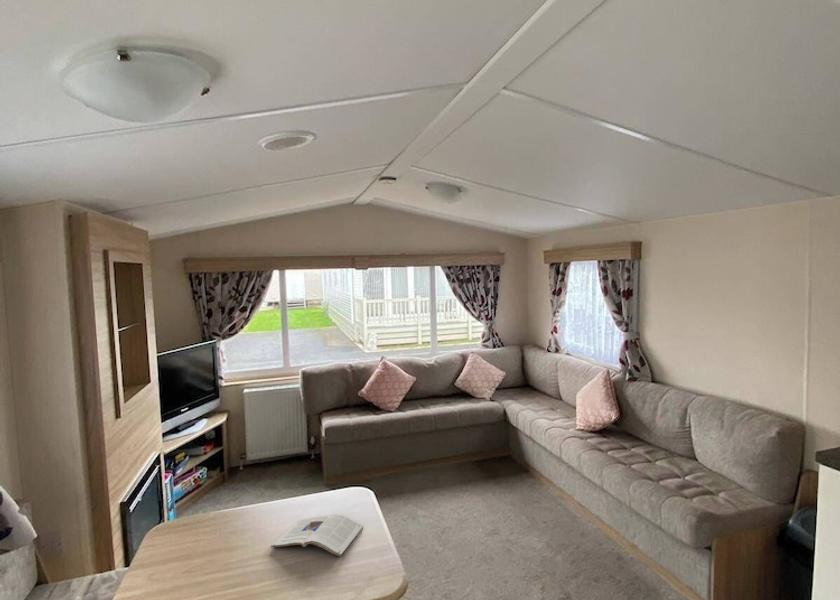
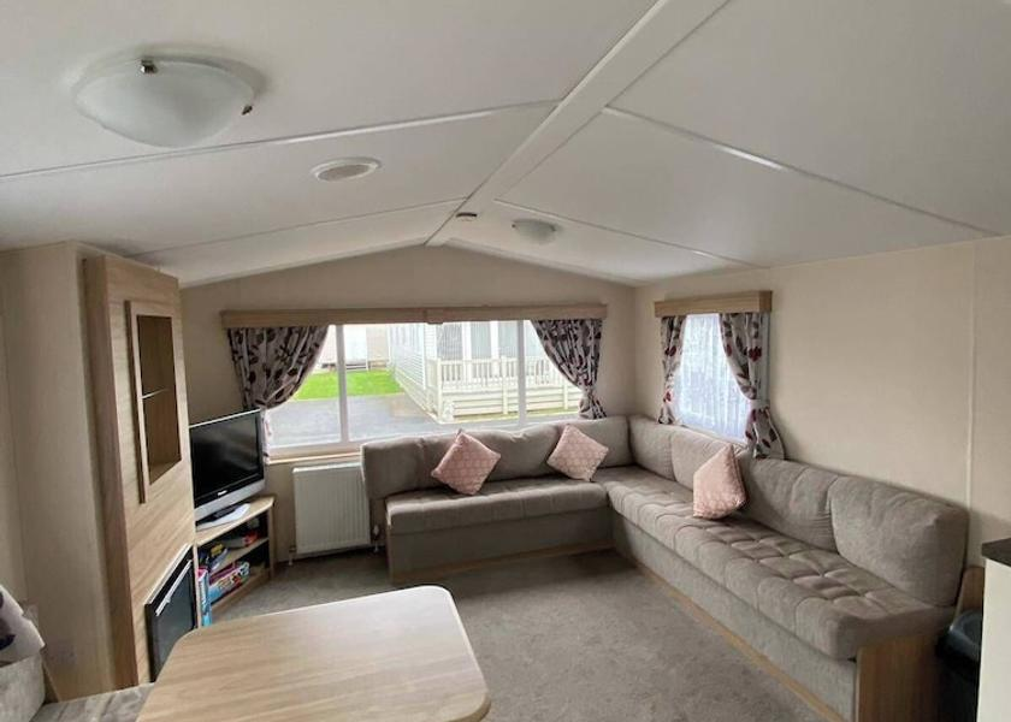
- magazine (318, 531)
